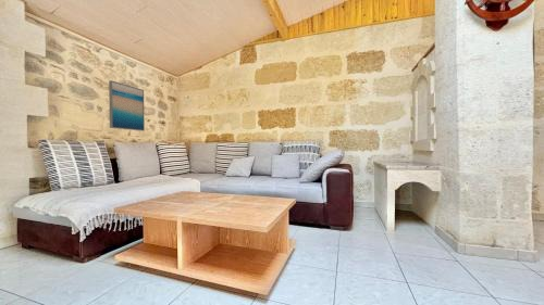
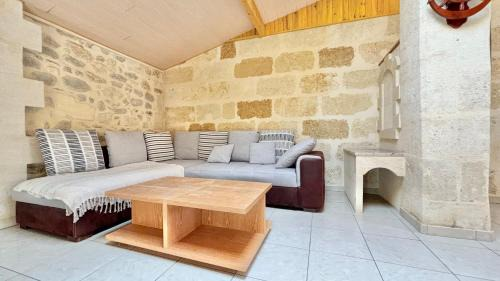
- wall art (127, 107)
